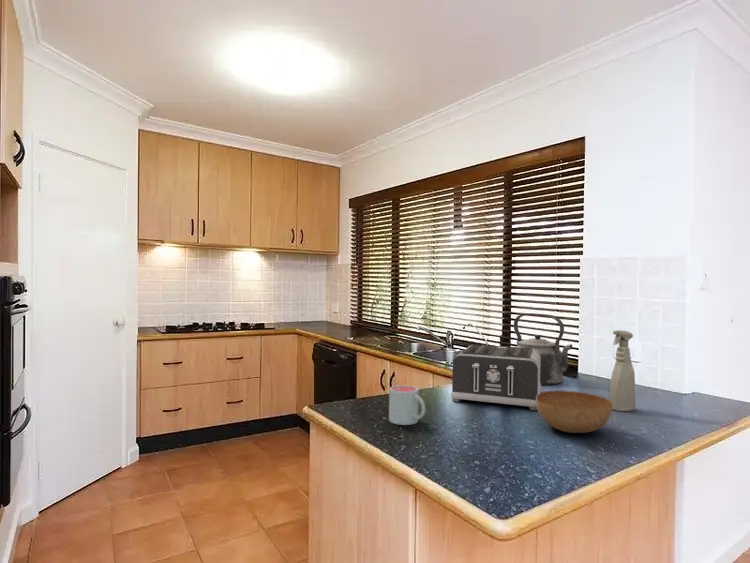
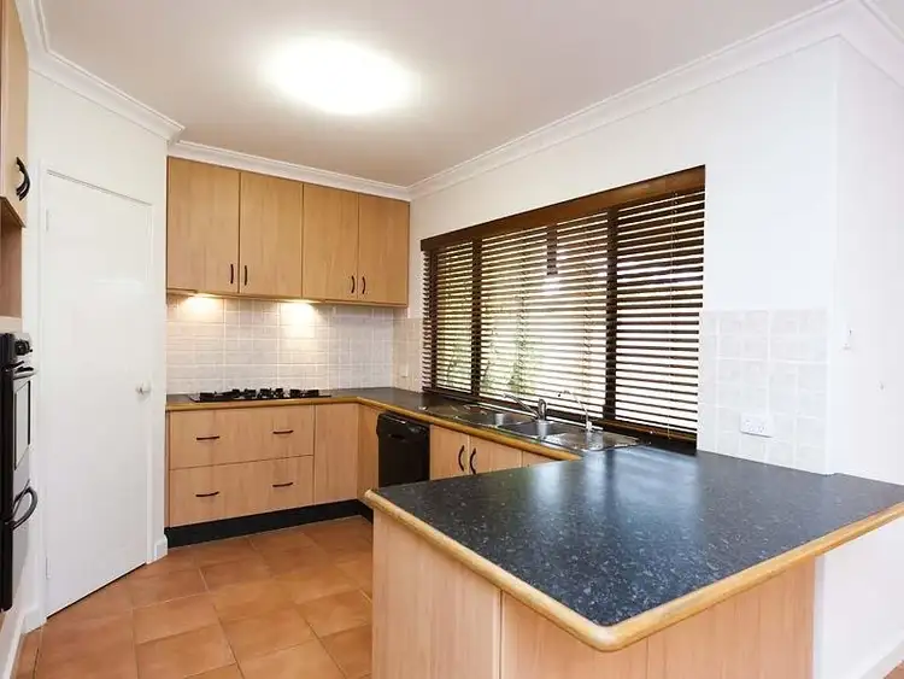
- mug (408, 406)
- spray bottle (623, 369)
- kettle (541, 347)
- toaster (497, 373)
- bowl (573, 413)
